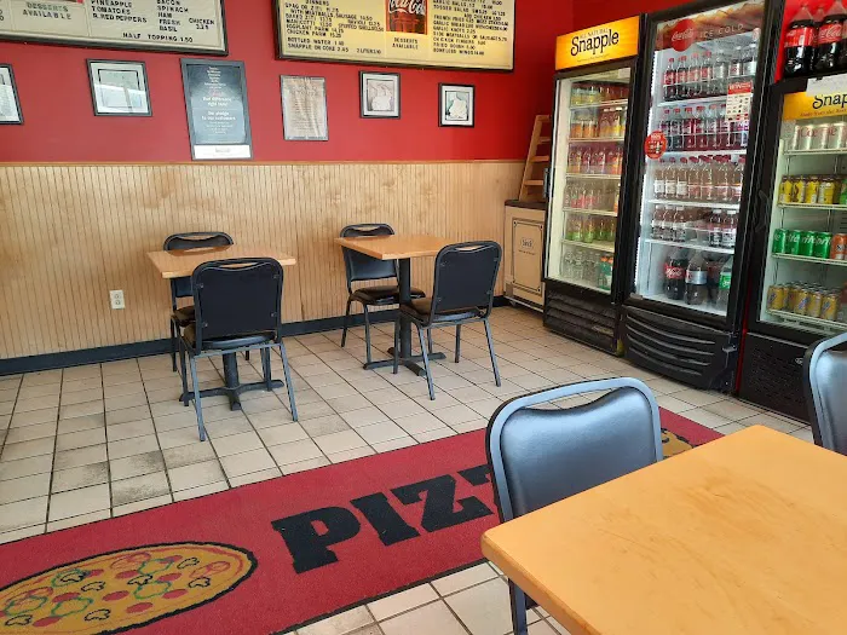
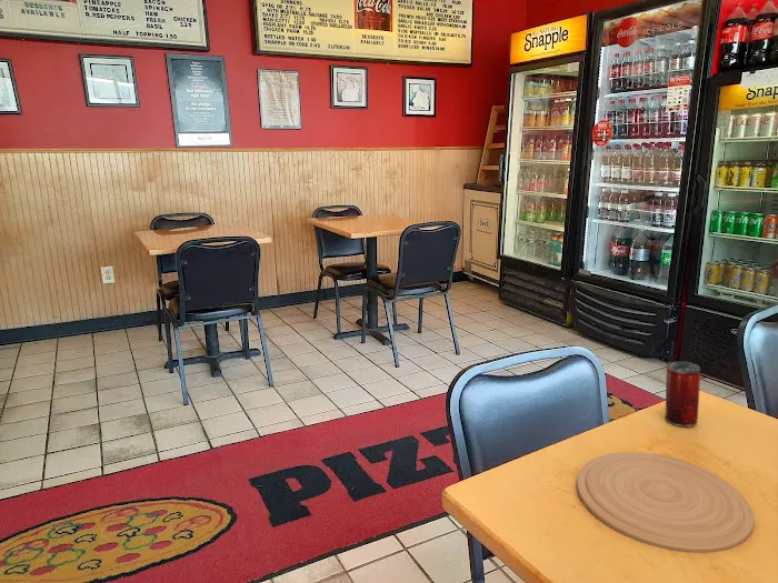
+ beverage can (681, 393)
+ plate (660, 494)
